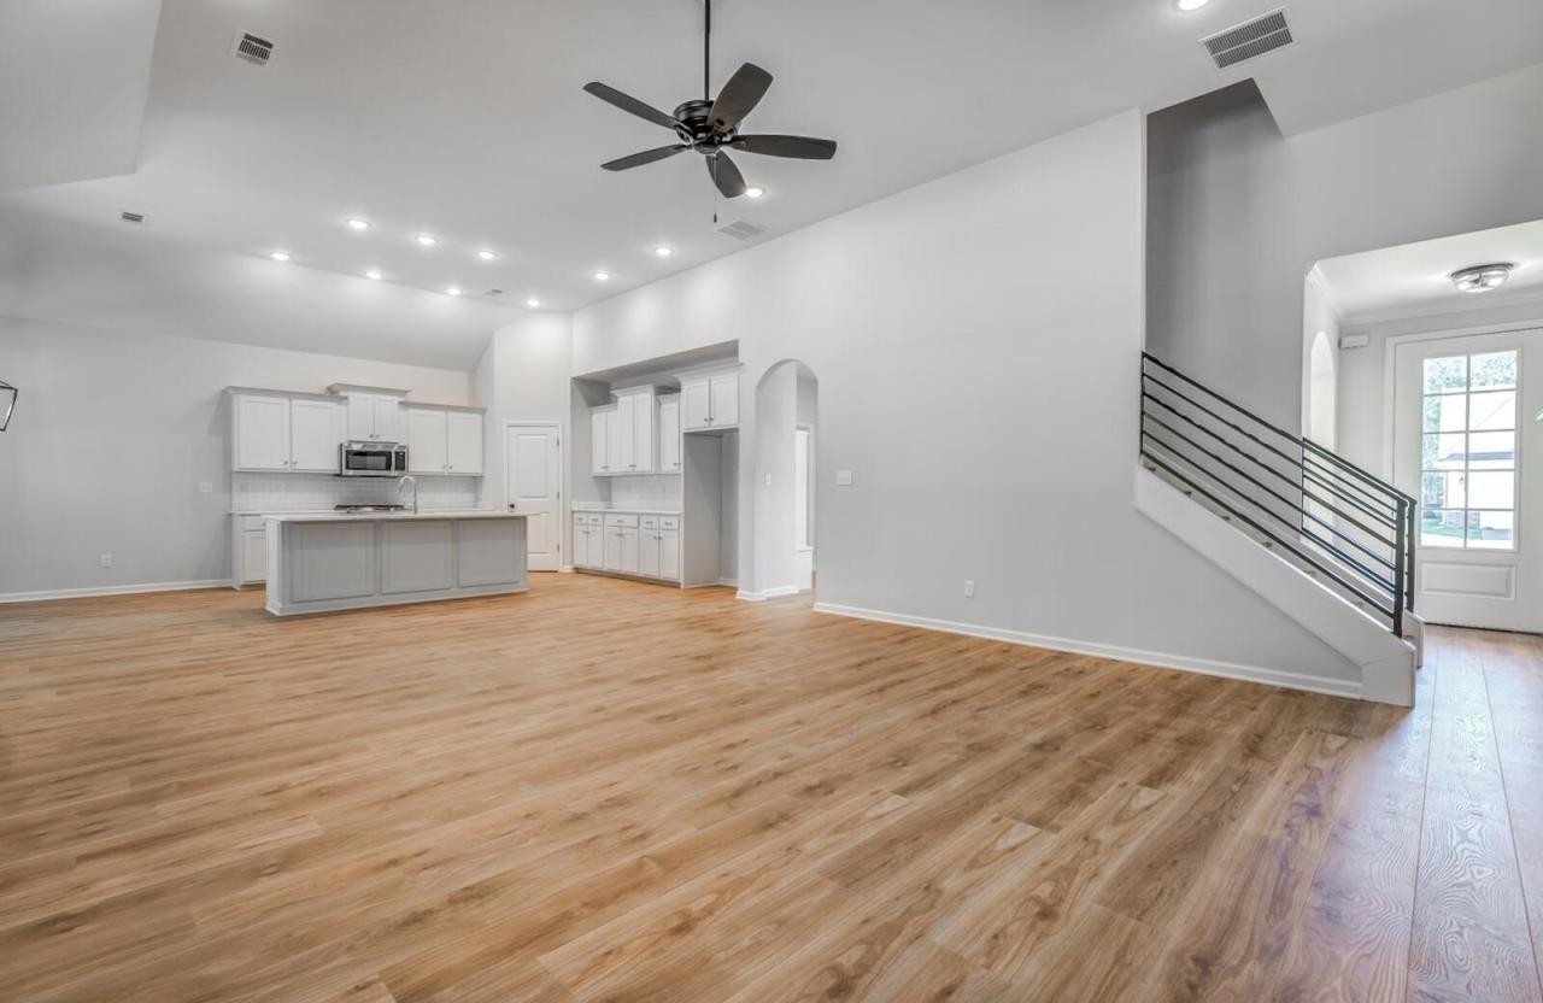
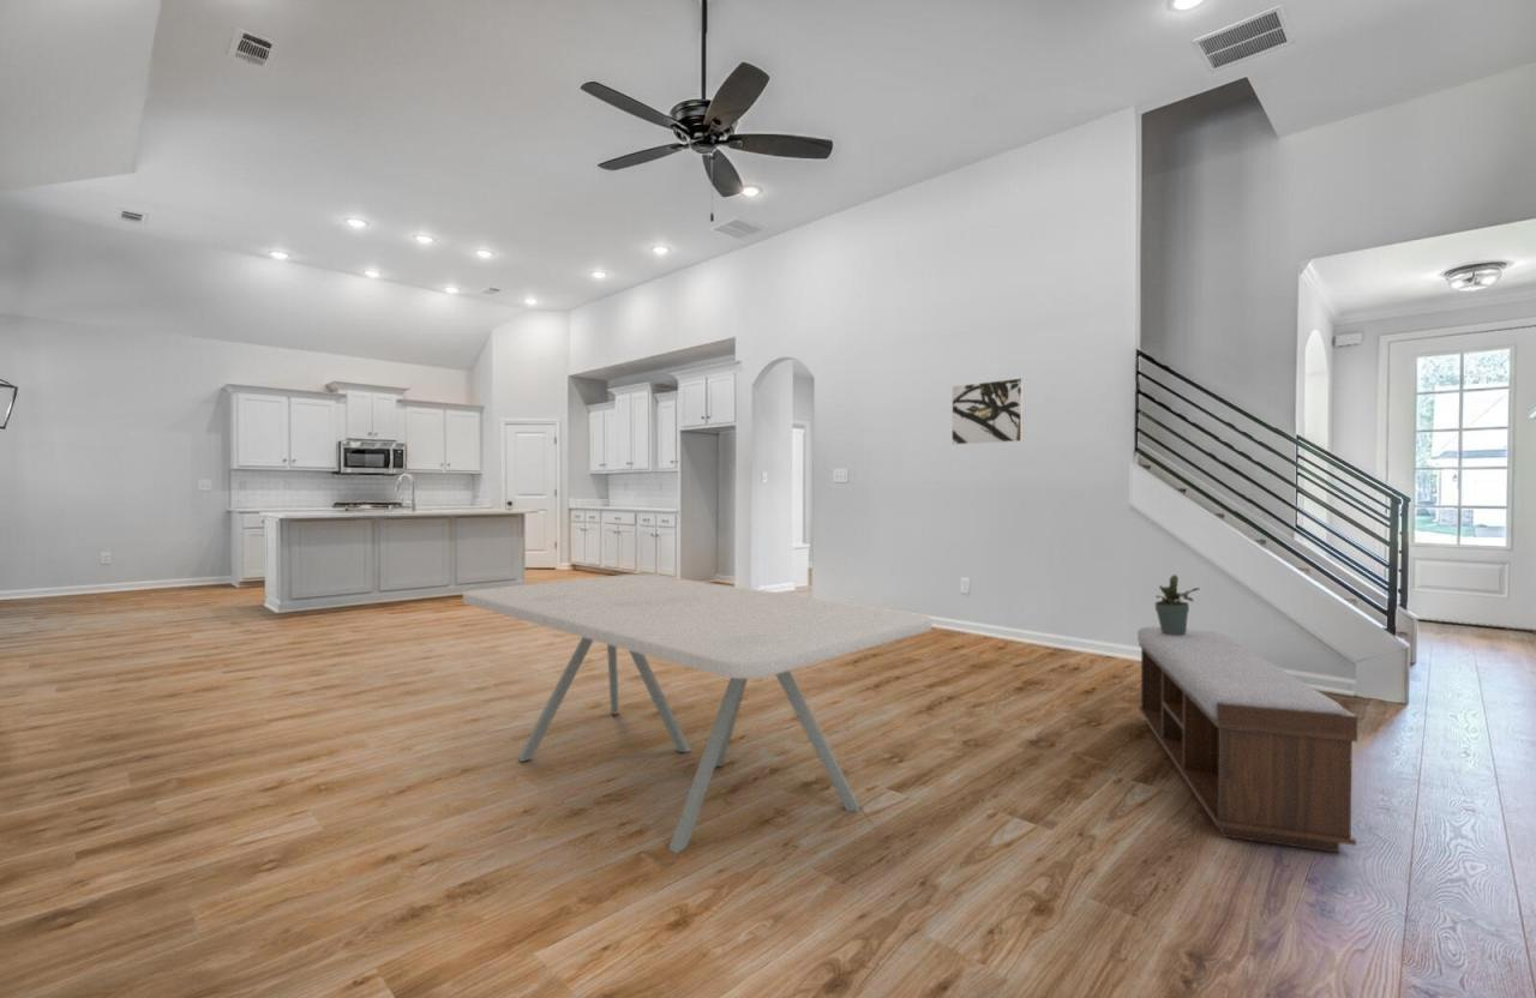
+ dining table (661, 691)
+ bench (1219, 714)
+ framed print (985, 413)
+ potted plant (1180, 605)
